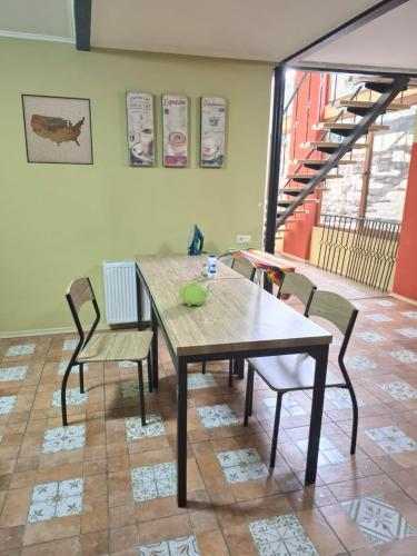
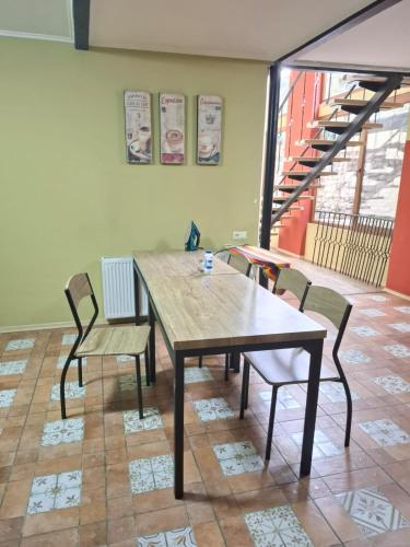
- wall art (59, 130)
- teapot (195, 292)
